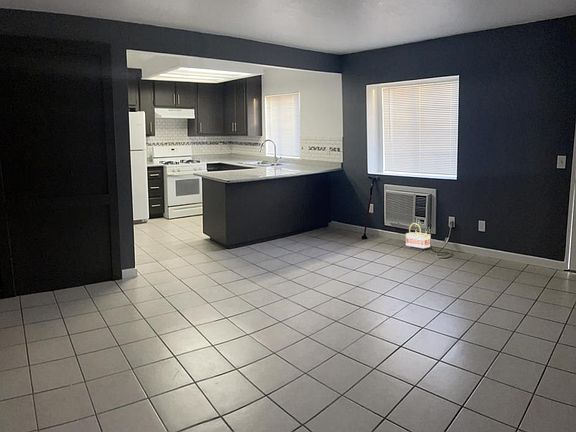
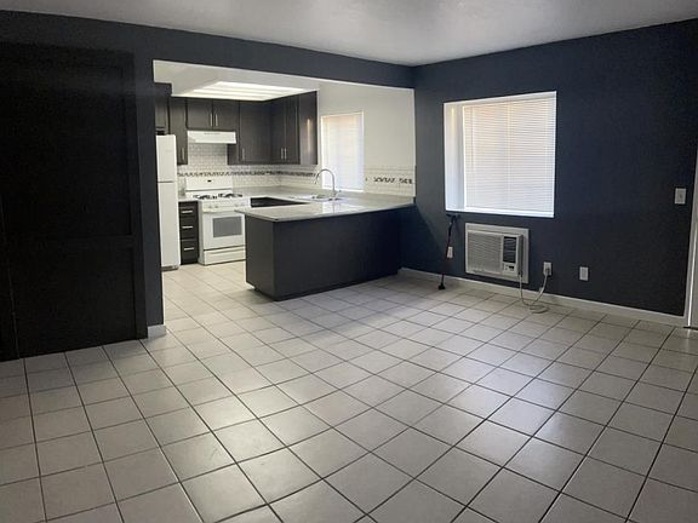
- basket (418, 234)
